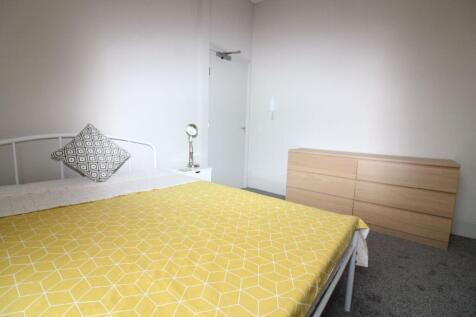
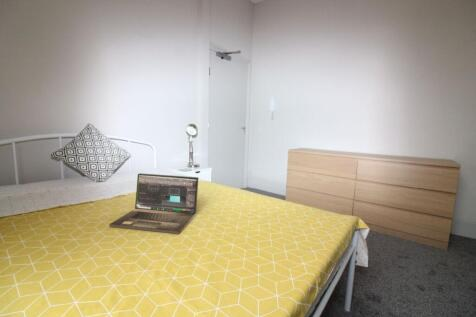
+ laptop (157, 200)
